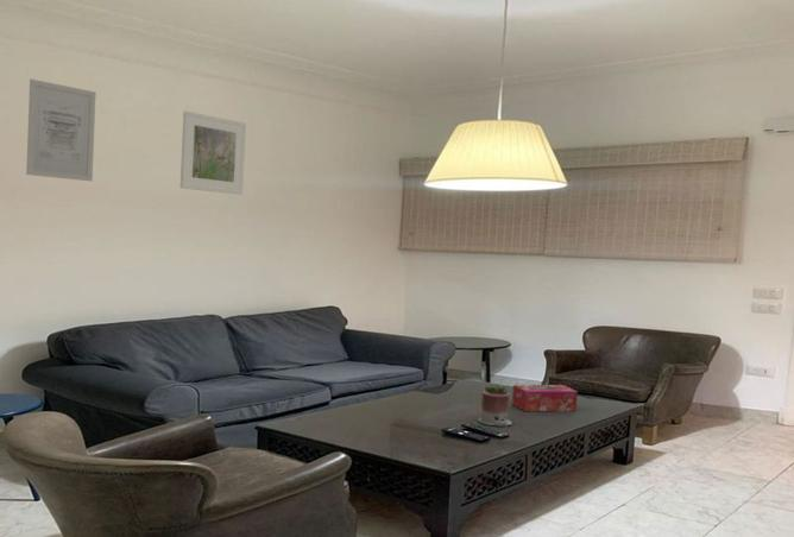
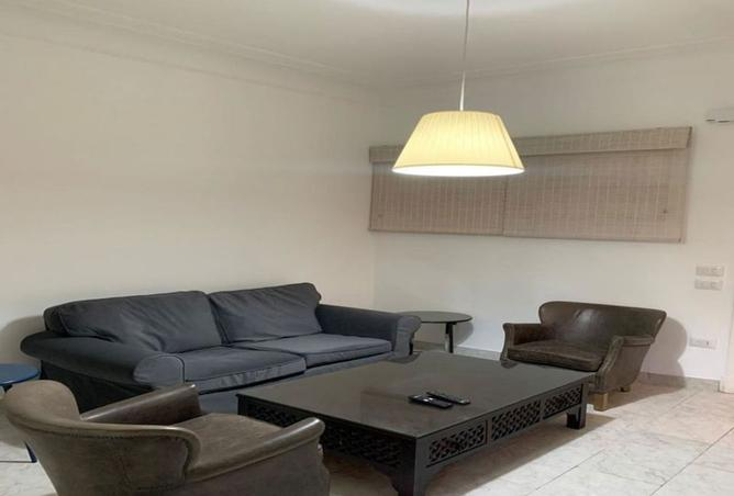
- succulent planter (496, 403)
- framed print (214, 154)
- tissue box (544, 397)
- wall art (62, 132)
